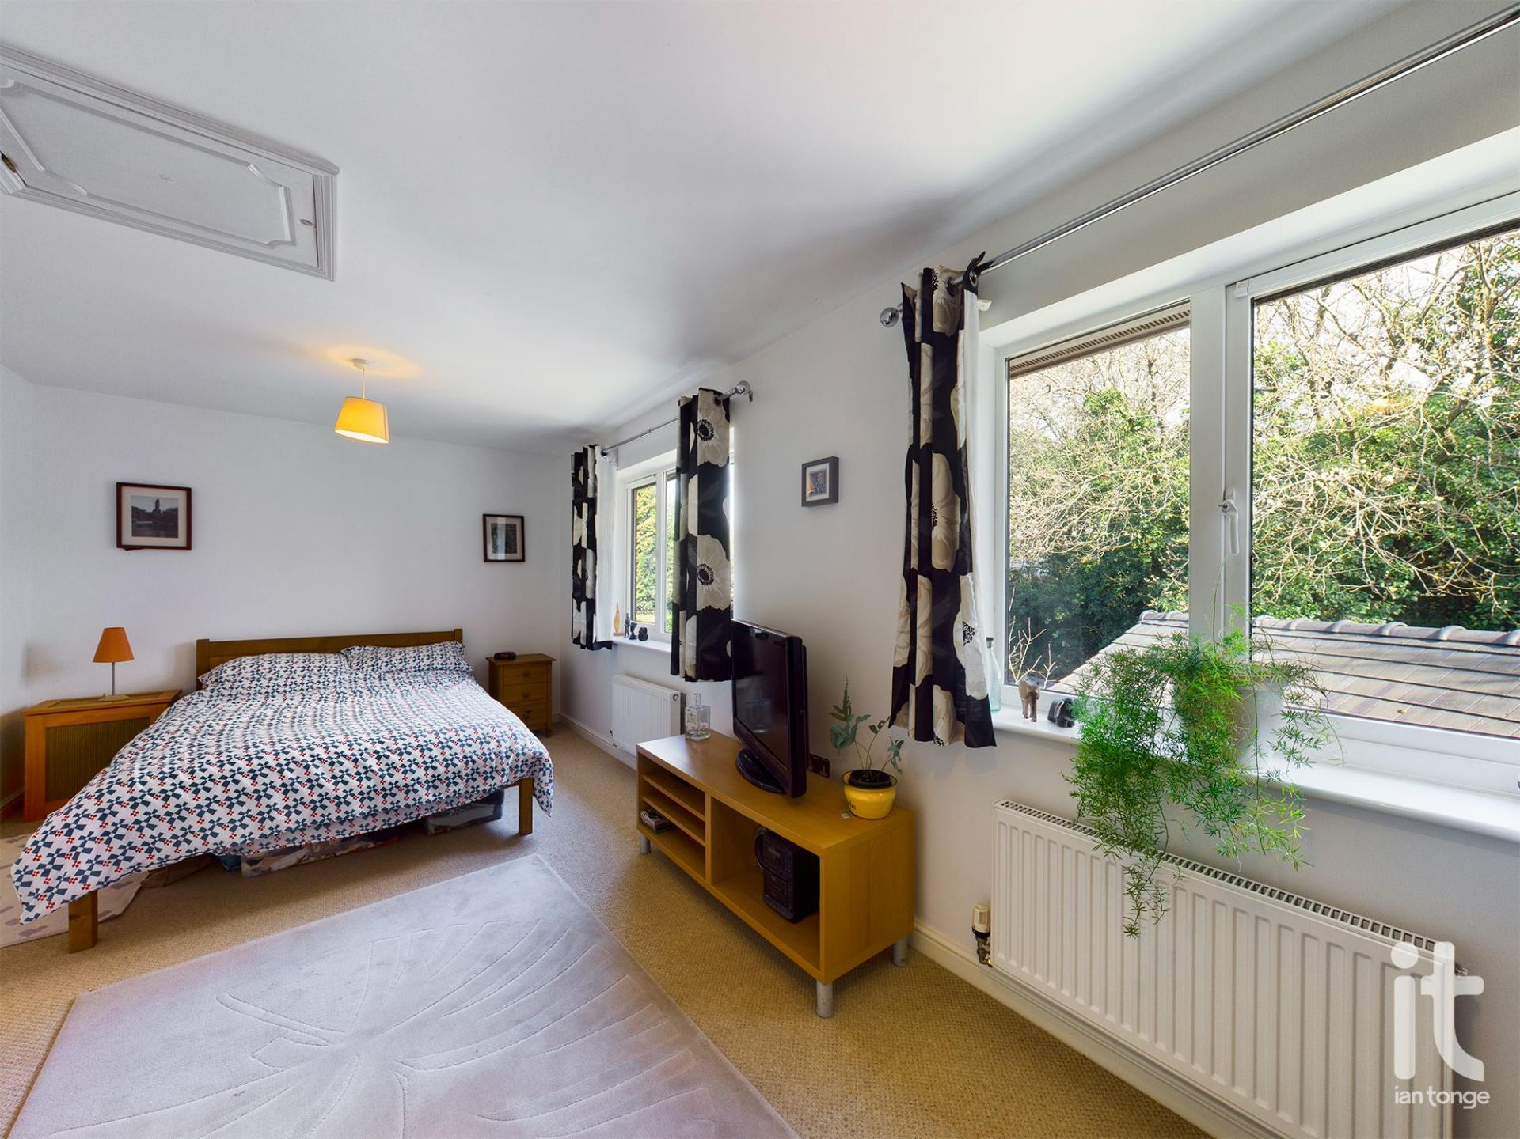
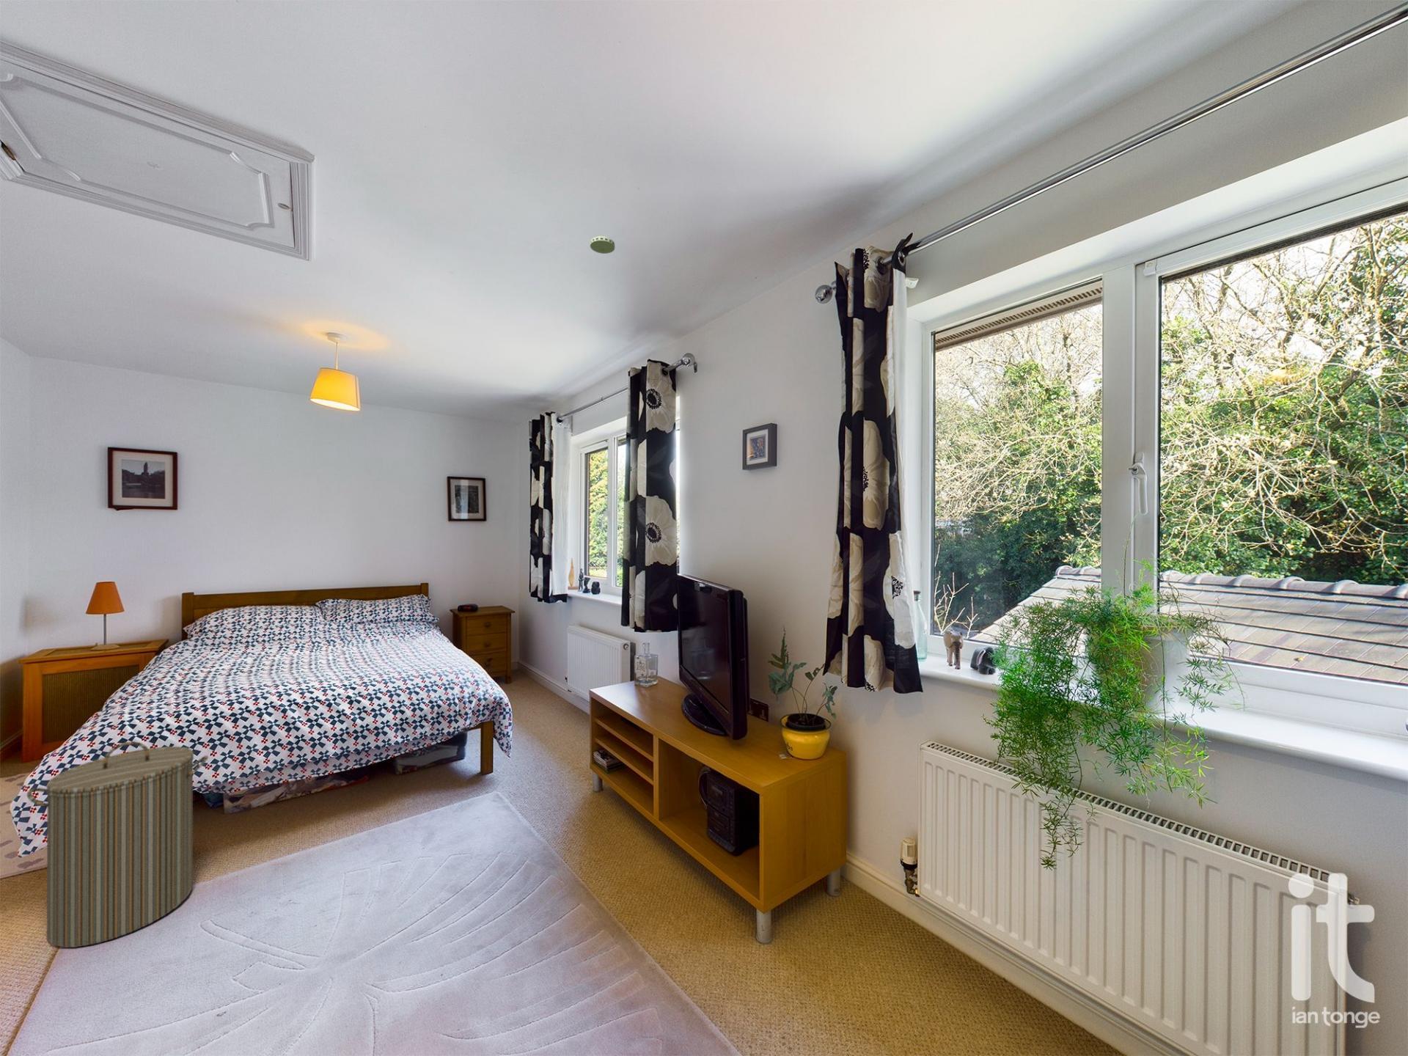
+ laundry hamper (124, 826)
+ smoke detector (602, 244)
